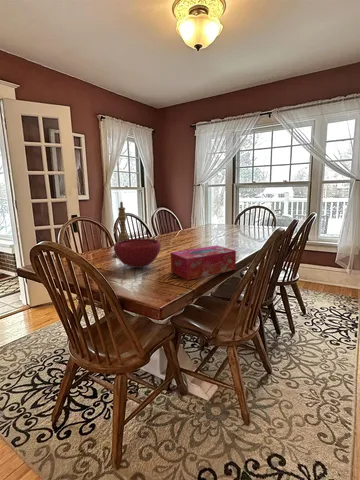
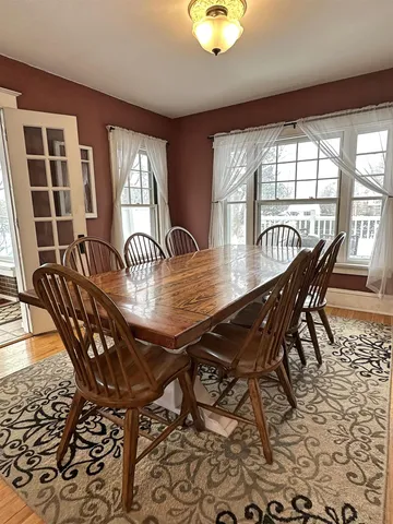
- bowl (137, 254)
- candlestick (122, 228)
- tissue box (203, 261)
